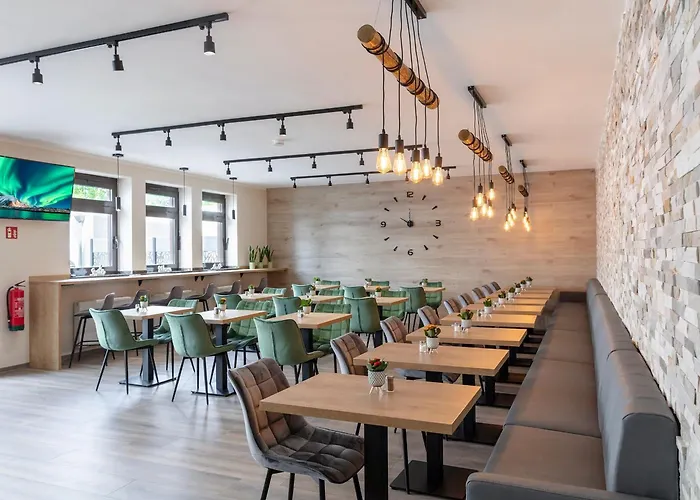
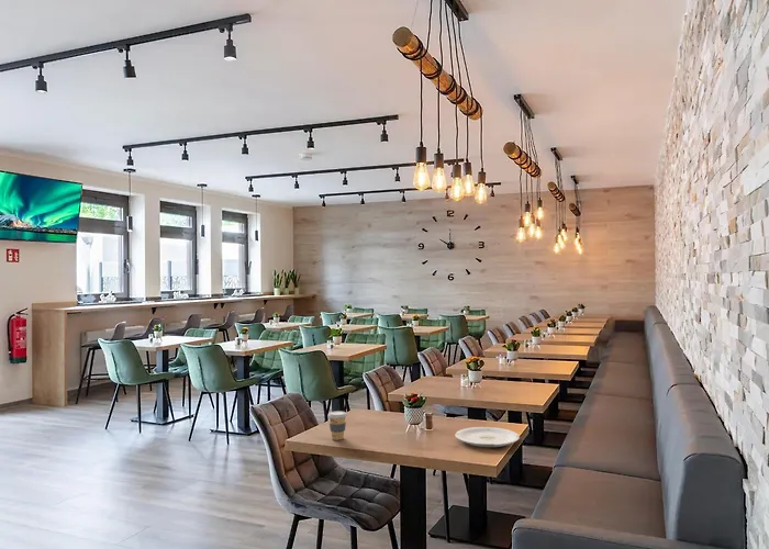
+ plate (487, 437)
+ coffee cup (337, 425)
